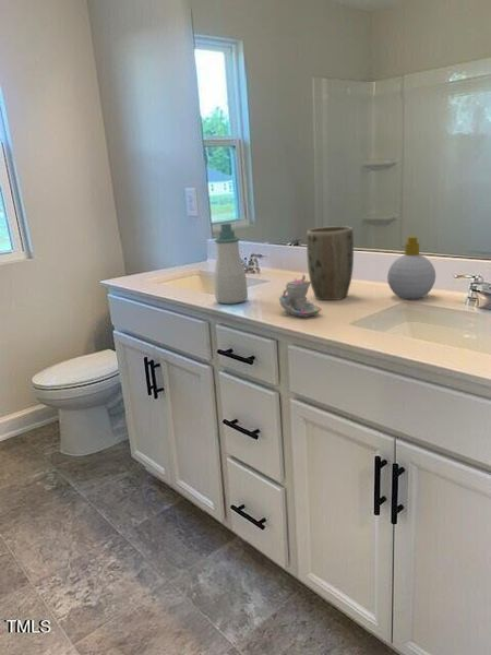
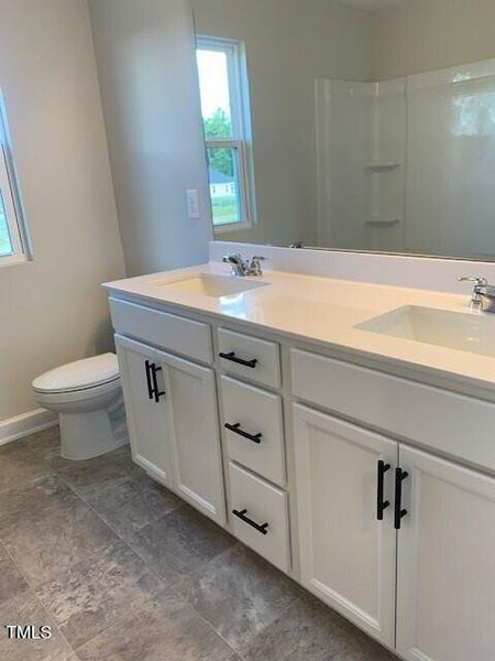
- soap bottle (228, 262)
- plant pot (330, 263)
- soap bottle (411, 266)
- candle (297, 293)
